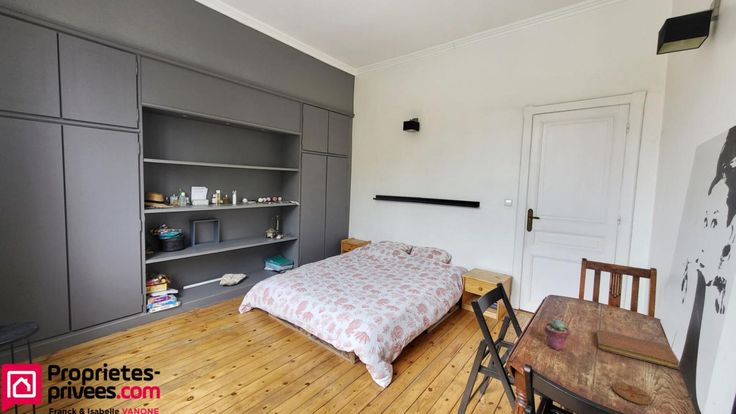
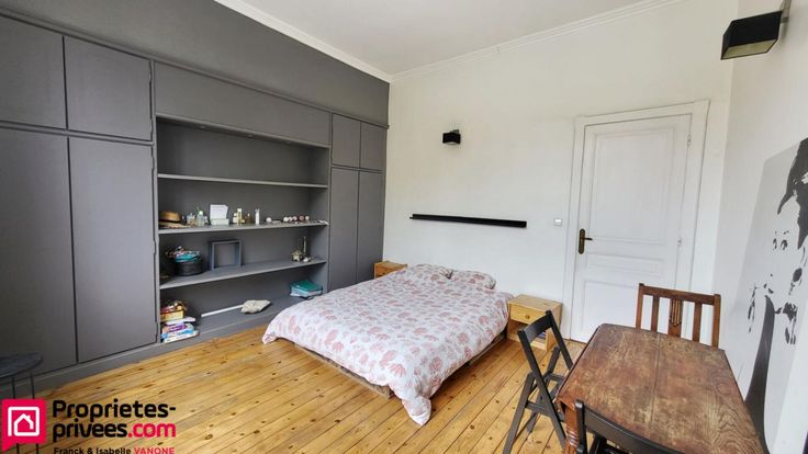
- potted succulent (556, 332)
- notebook (633, 346)
- coaster (631, 393)
